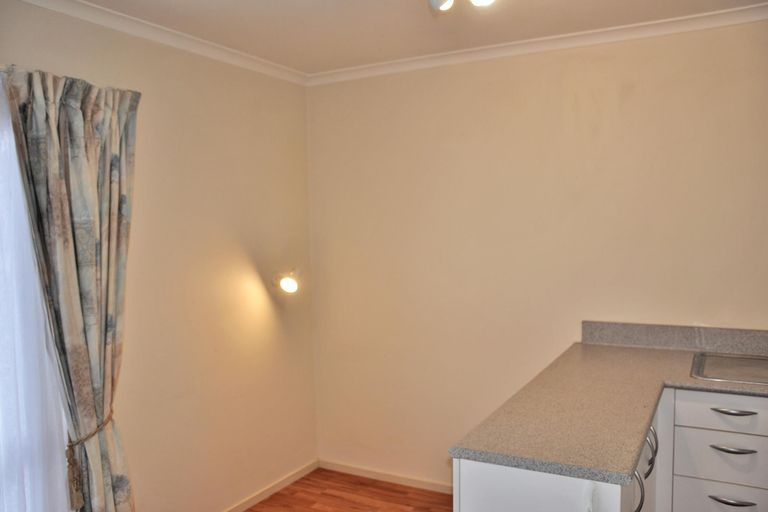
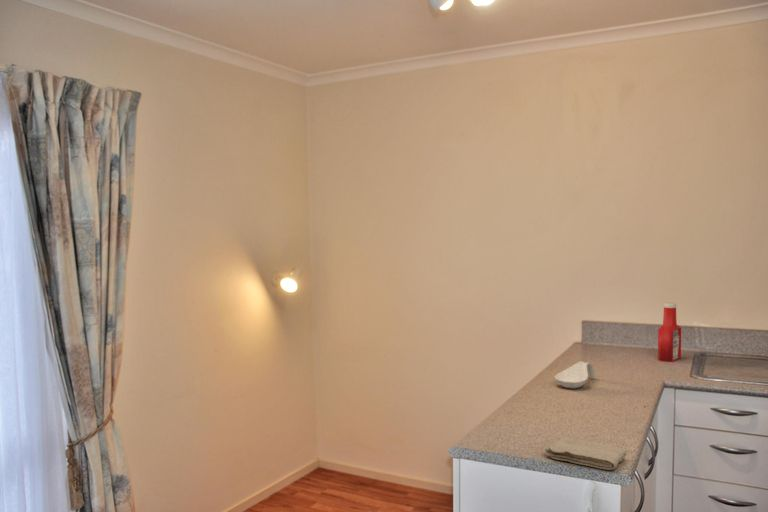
+ spoon rest (577, 374)
+ washcloth (585, 451)
+ soap bottle (669, 331)
